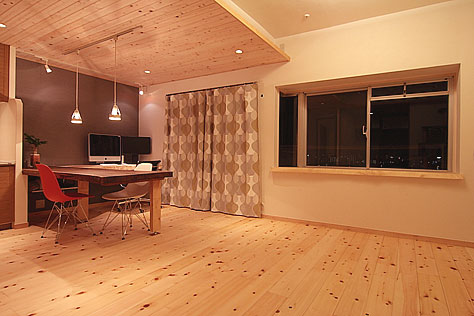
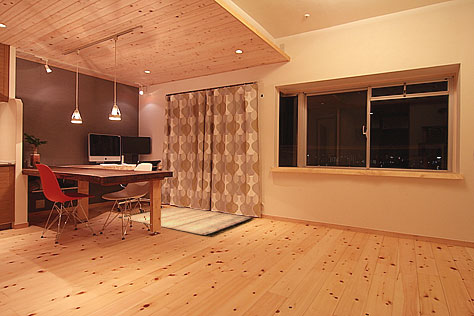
+ rug (187, 217)
